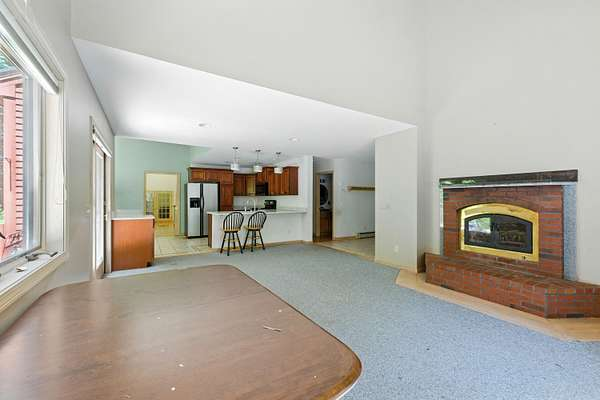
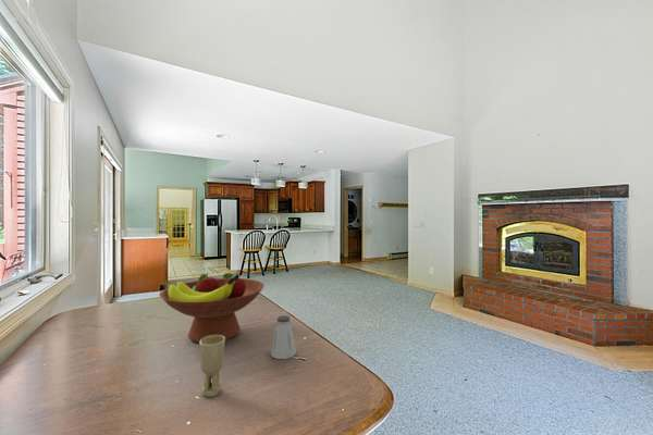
+ cup (212, 365)
+ fruit bowl (214, 301)
+ saltshaker (283, 335)
